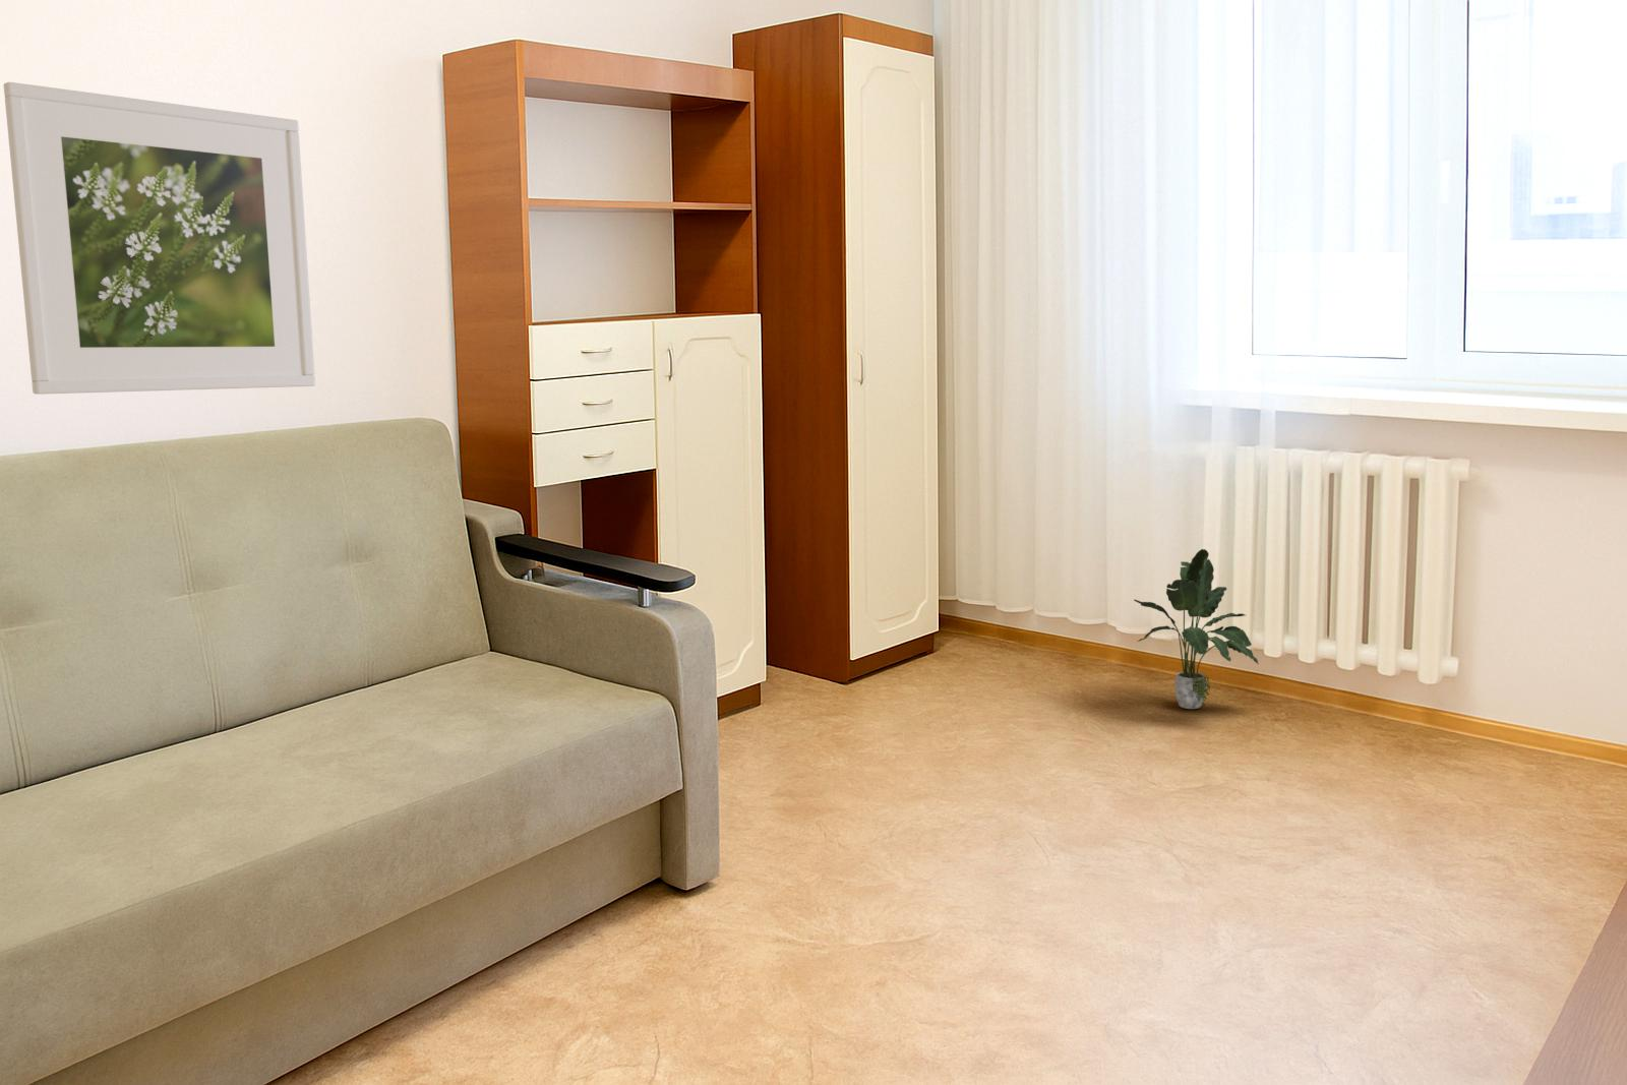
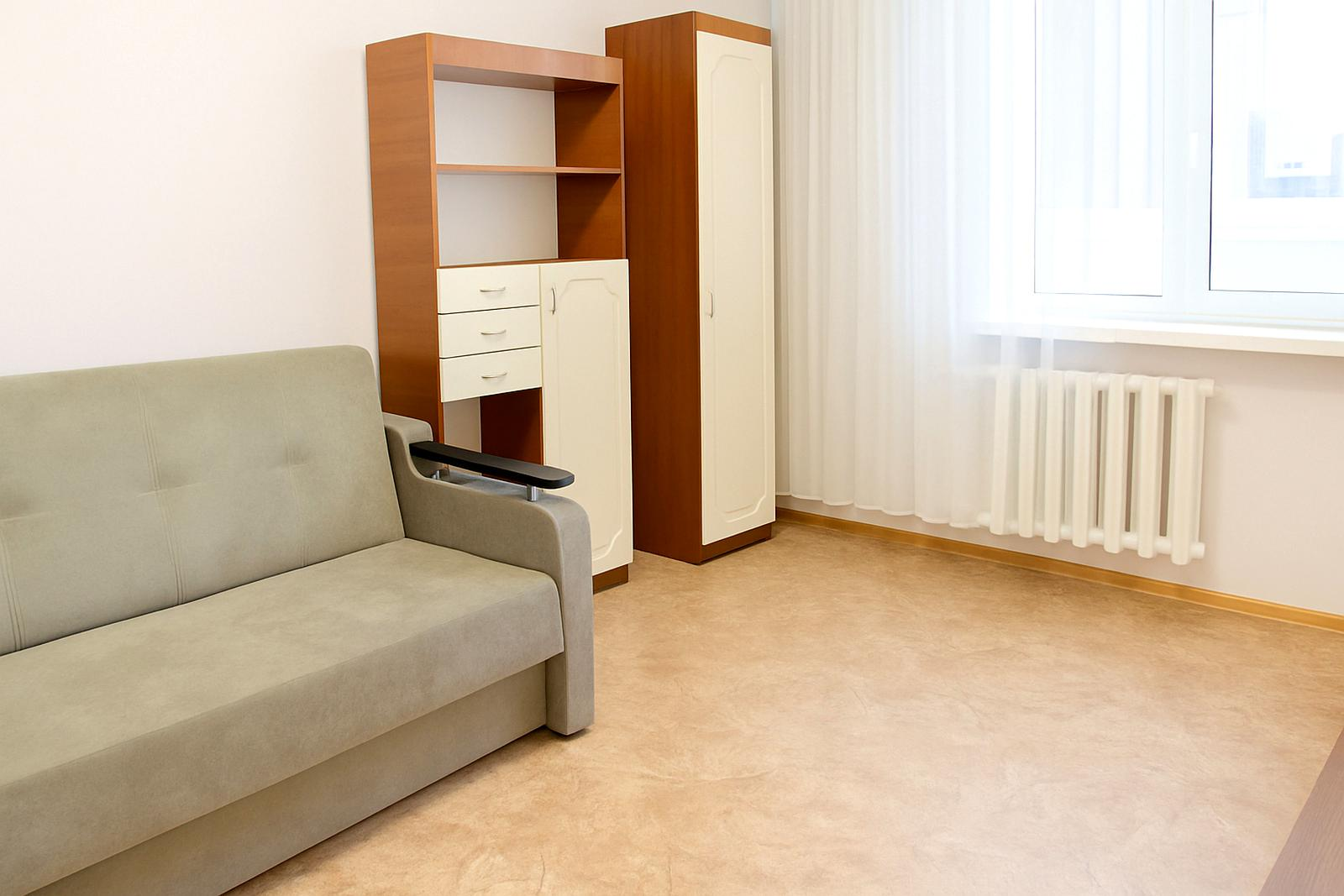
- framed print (173, 248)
- potted plant (1191, 631)
